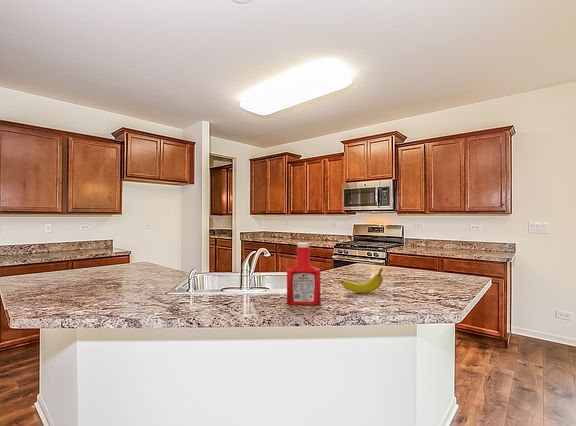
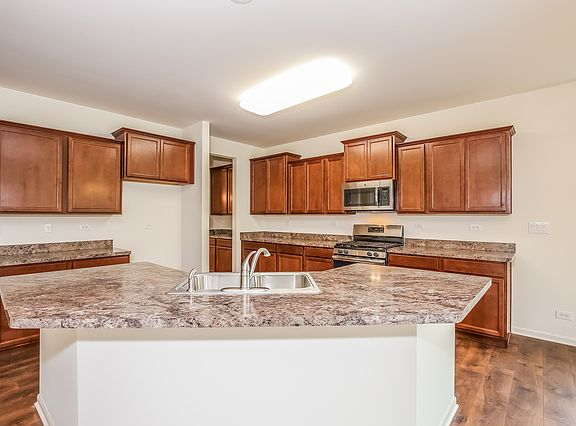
- soap bottle (303, 272)
- fruit (362, 283)
